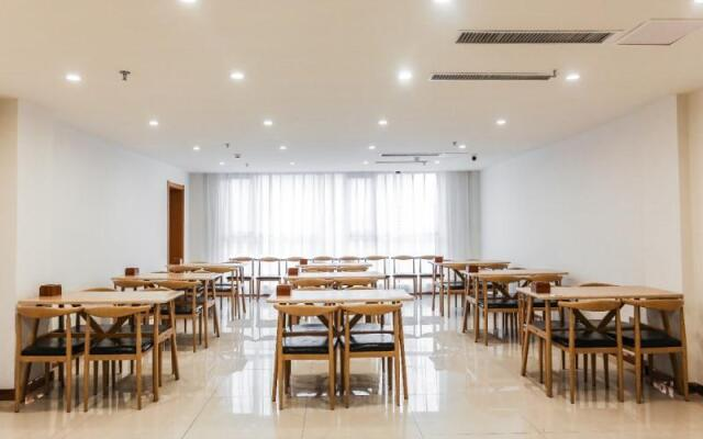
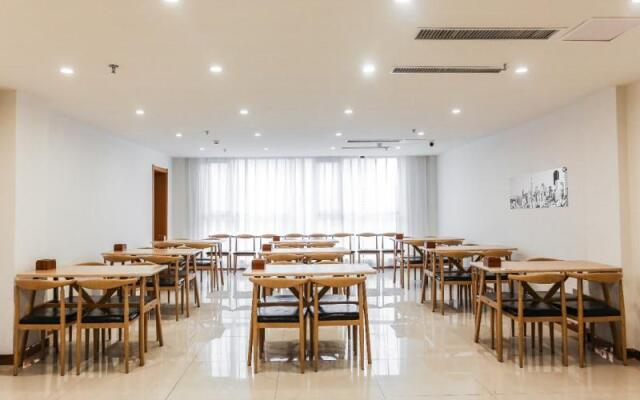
+ wall art (535, 190)
